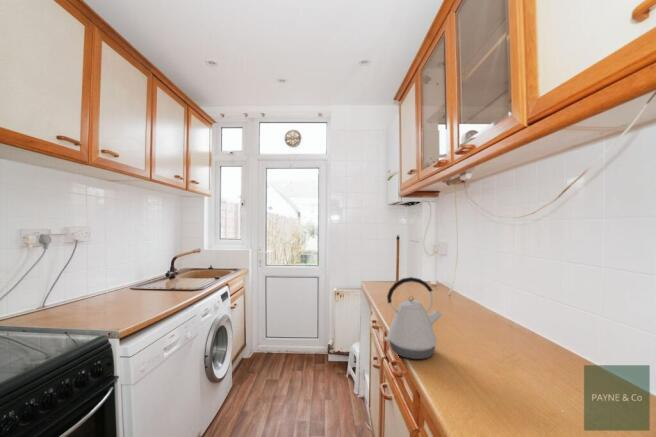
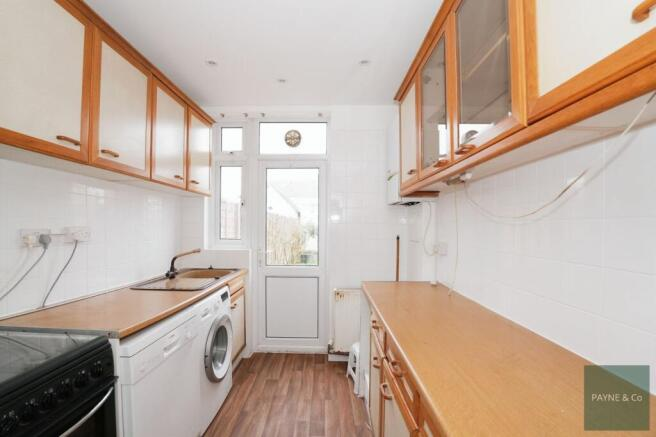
- kettle (413, 314)
